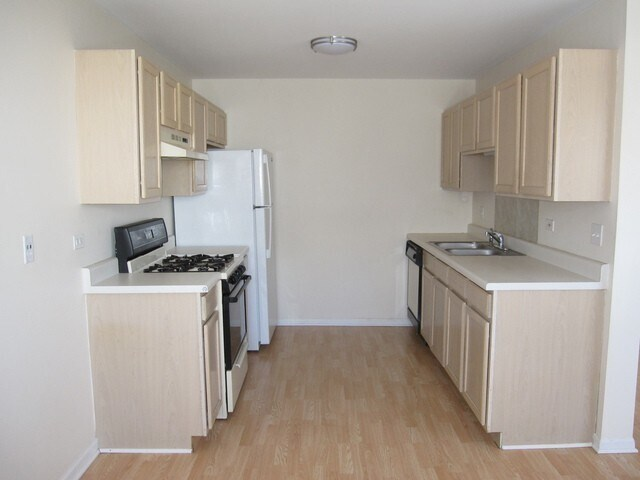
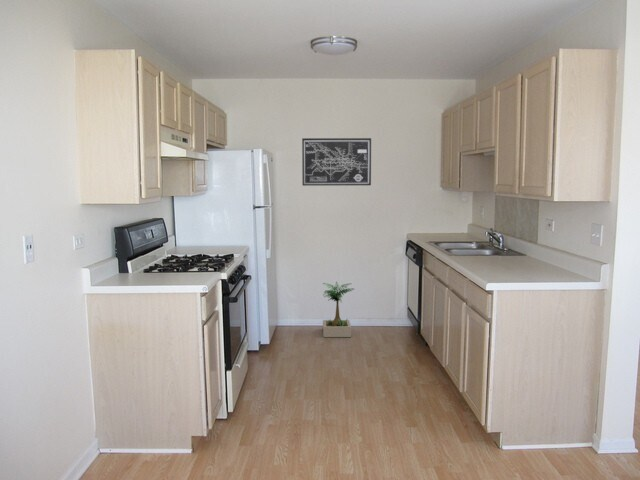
+ wall art (336, 162)
+ potted plant (338, 308)
